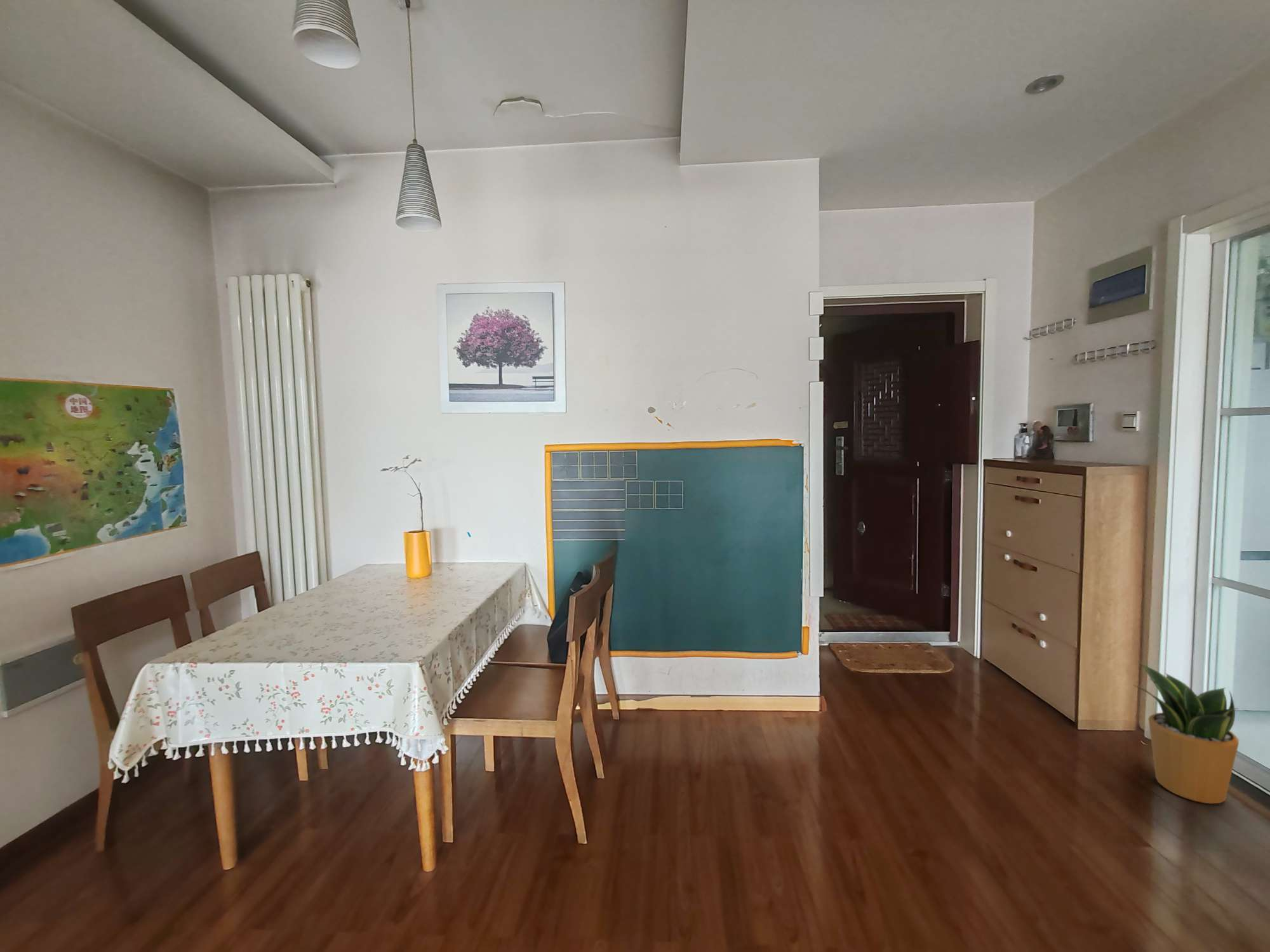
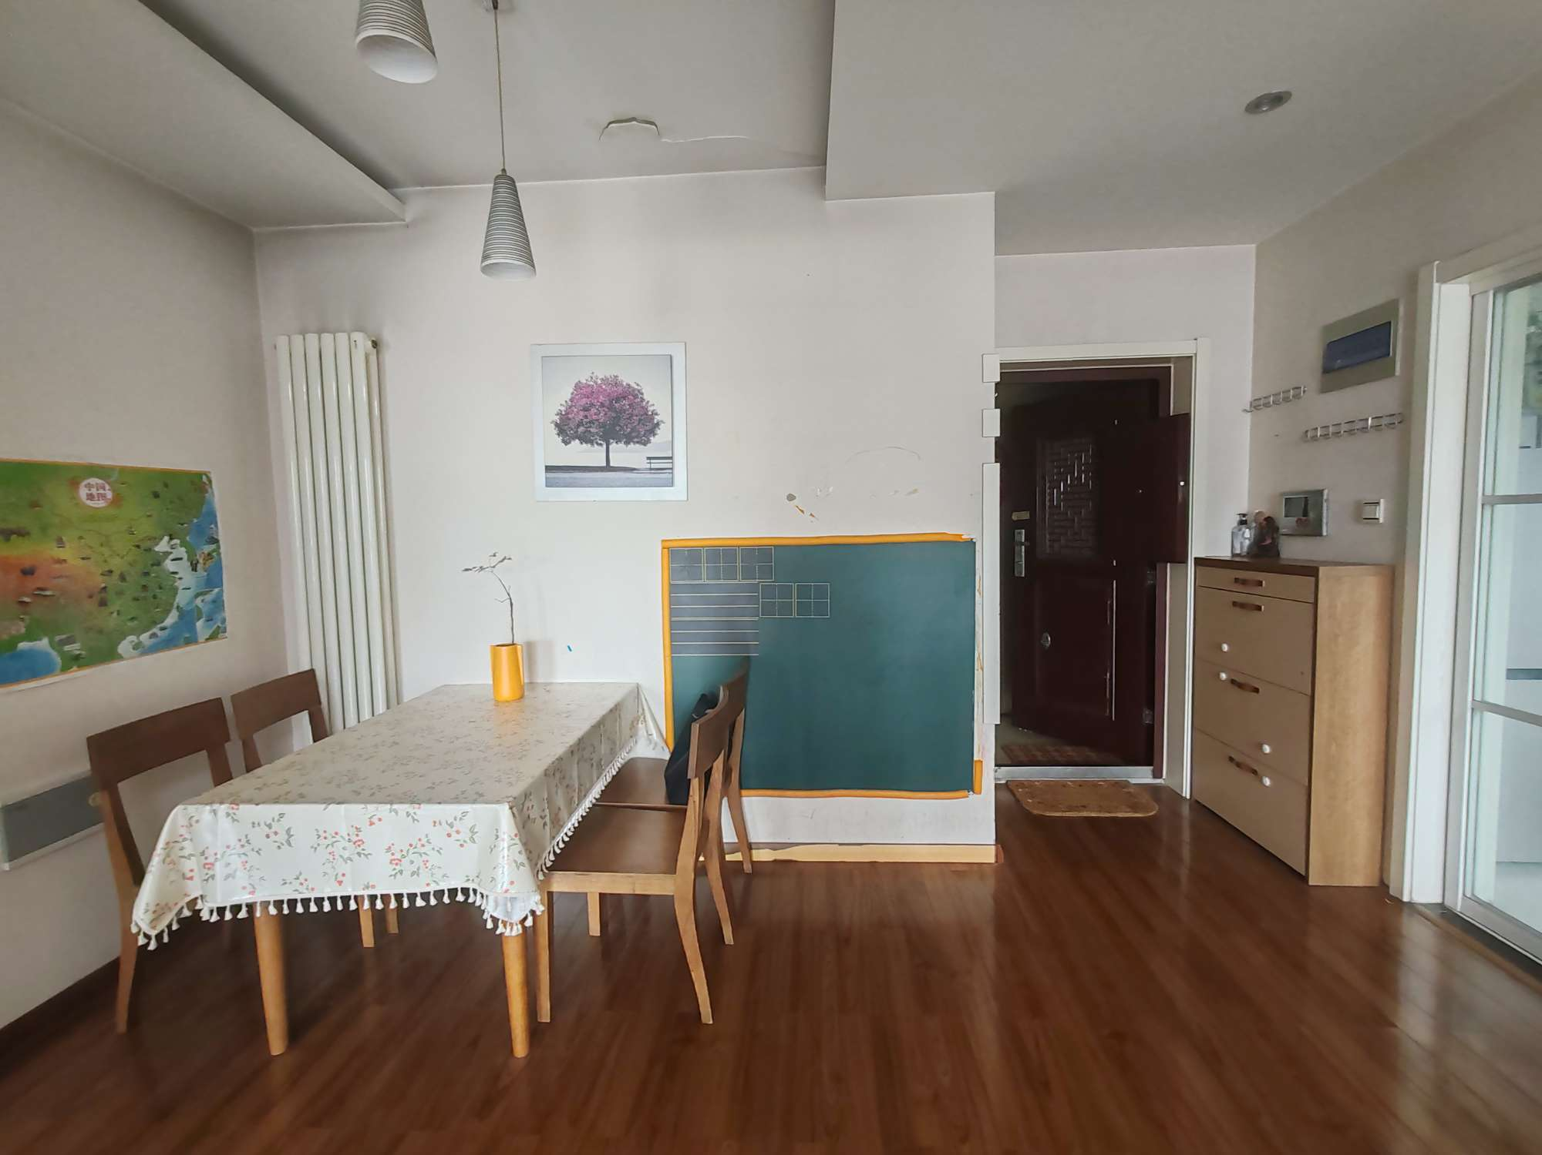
- potted plant (1186, 736)
